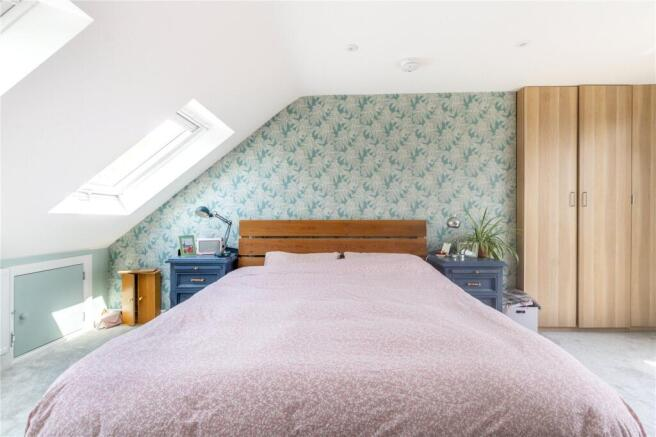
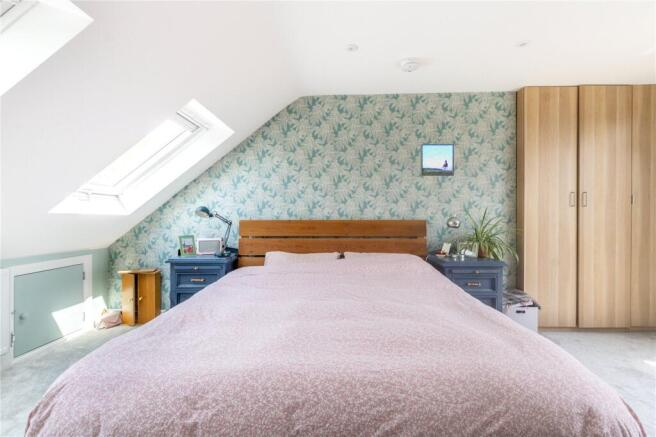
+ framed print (437, 159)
